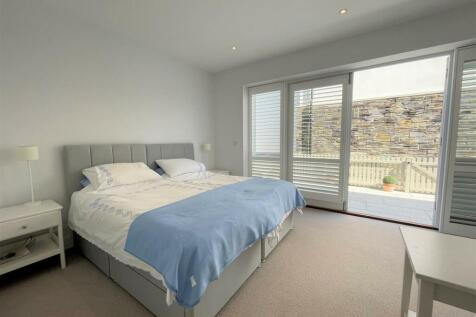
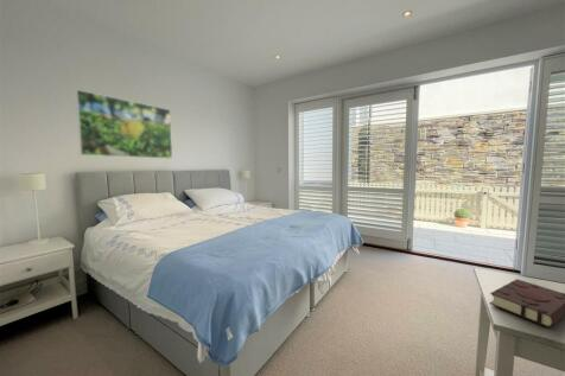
+ book (533, 298)
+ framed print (131, 129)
